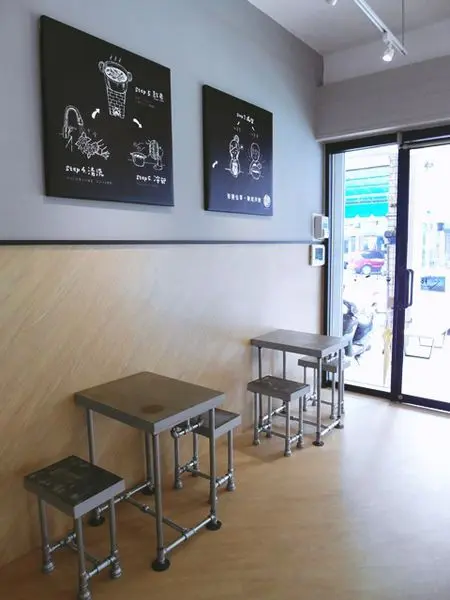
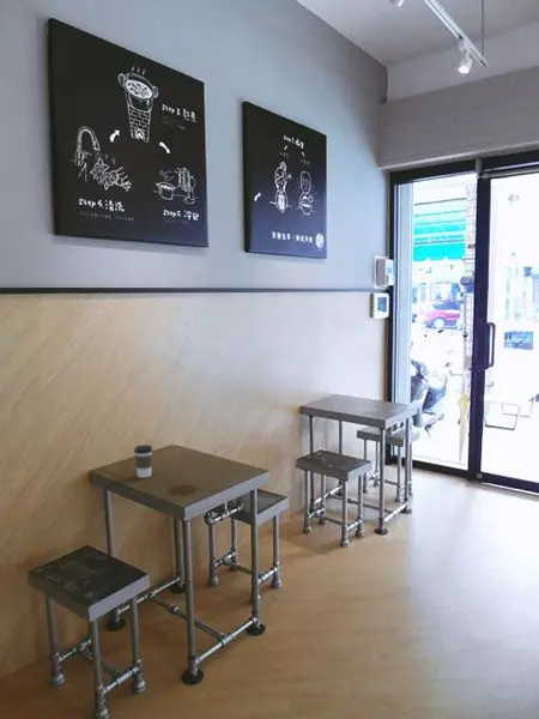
+ coffee cup (144, 461)
